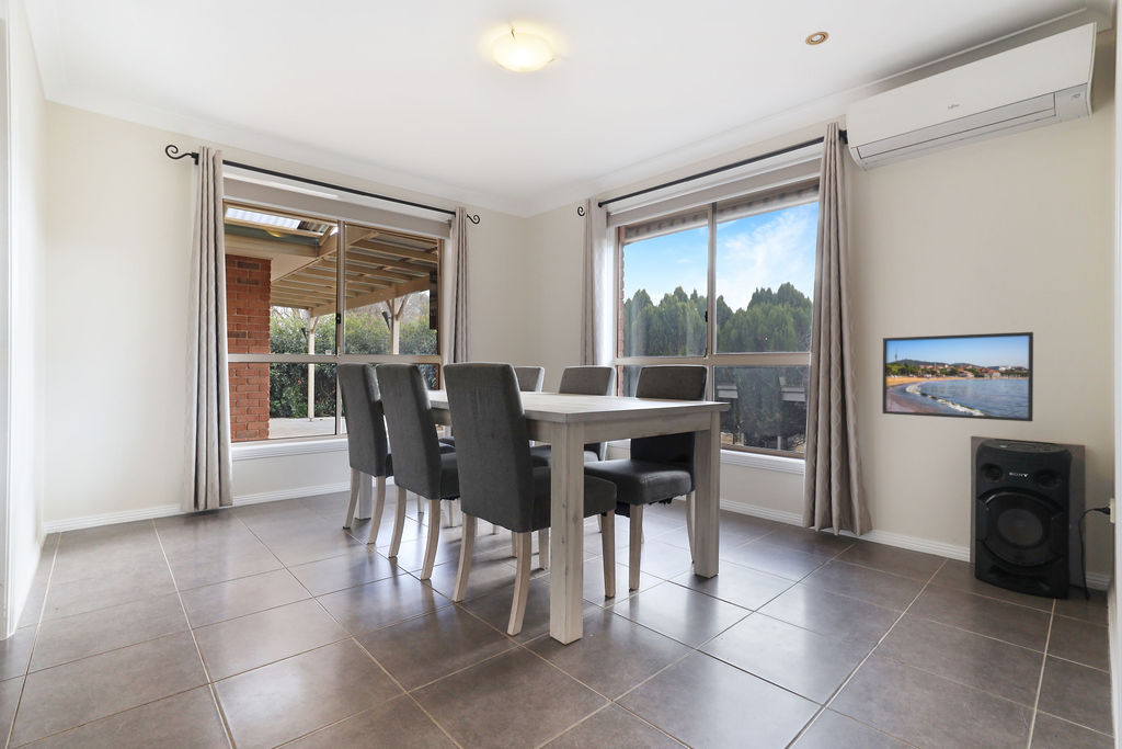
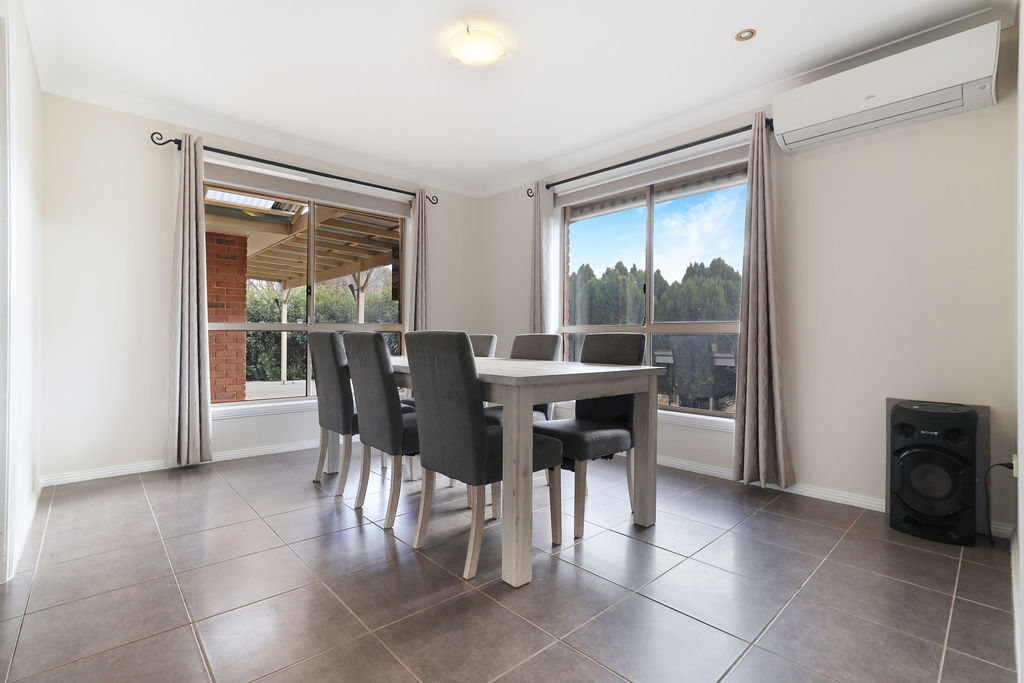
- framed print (951, 376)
